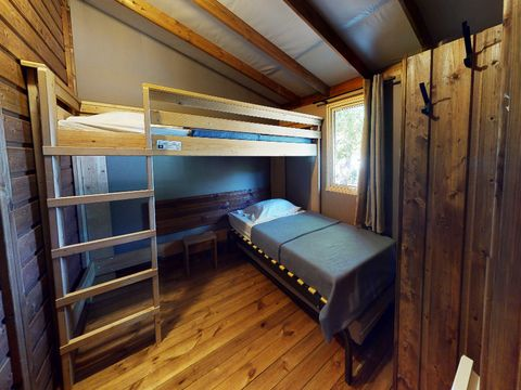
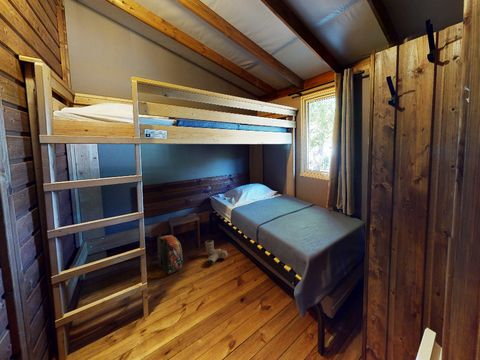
+ backpack (168, 251)
+ boots (215, 250)
